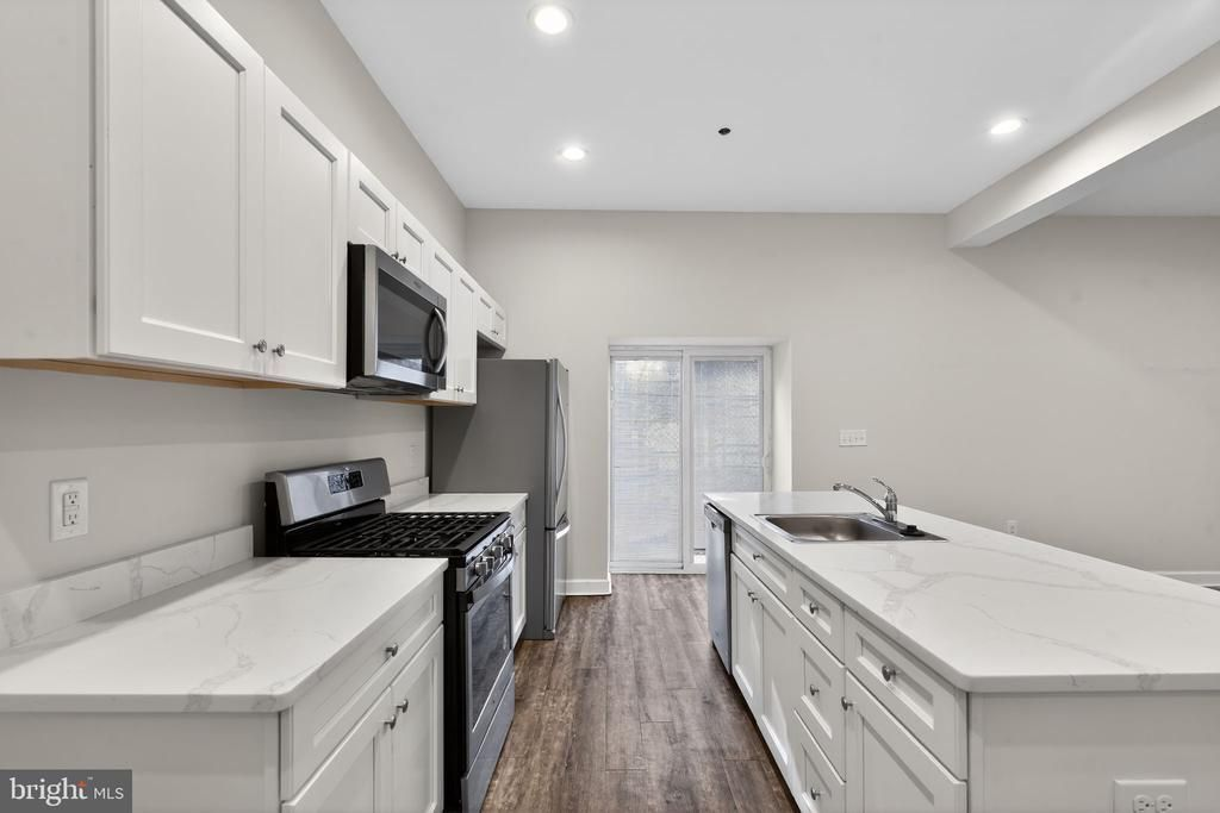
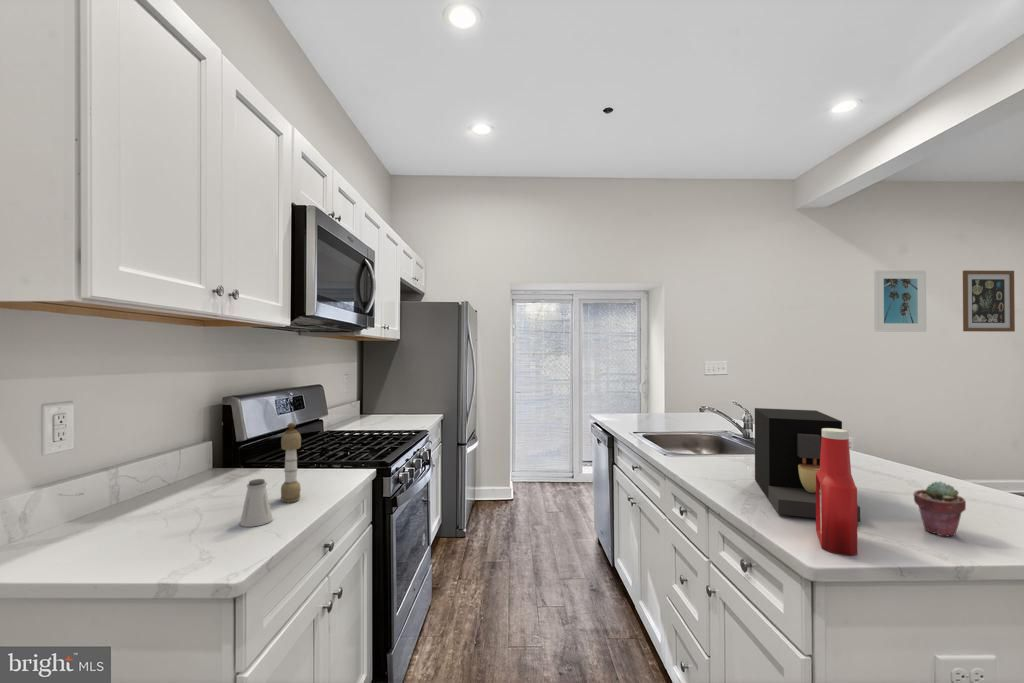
+ saltshaker (256, 501)
+ wall art (988, 301)
+ potted succulent (939, 506)
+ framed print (900, 301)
+ soap bottle (835, 485)
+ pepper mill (290, 460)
+ coffee maker (799, 457)
